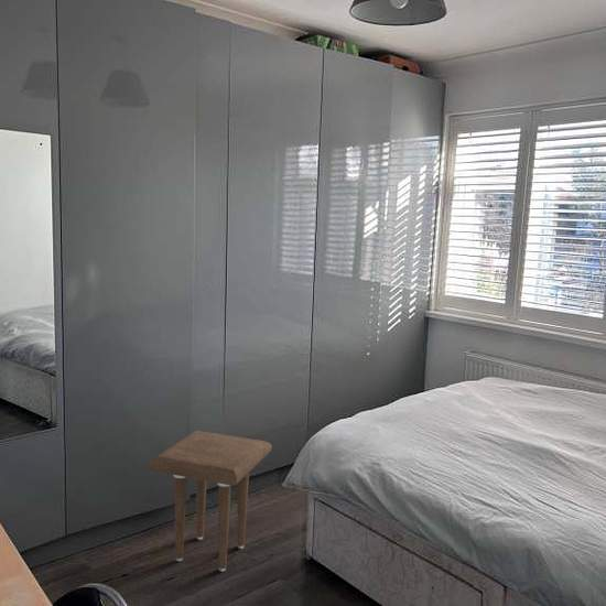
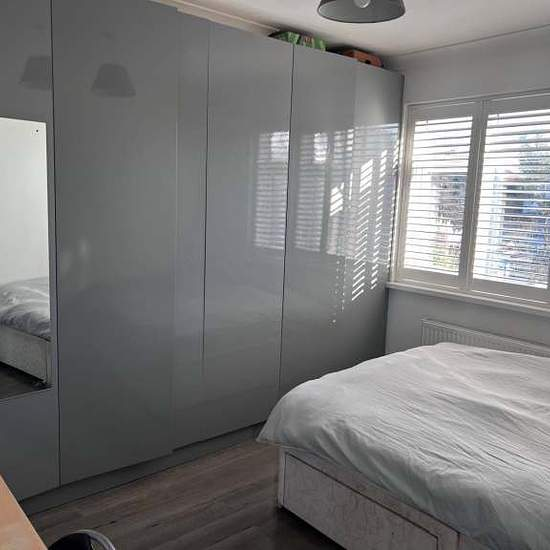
- side table (218, 500)
